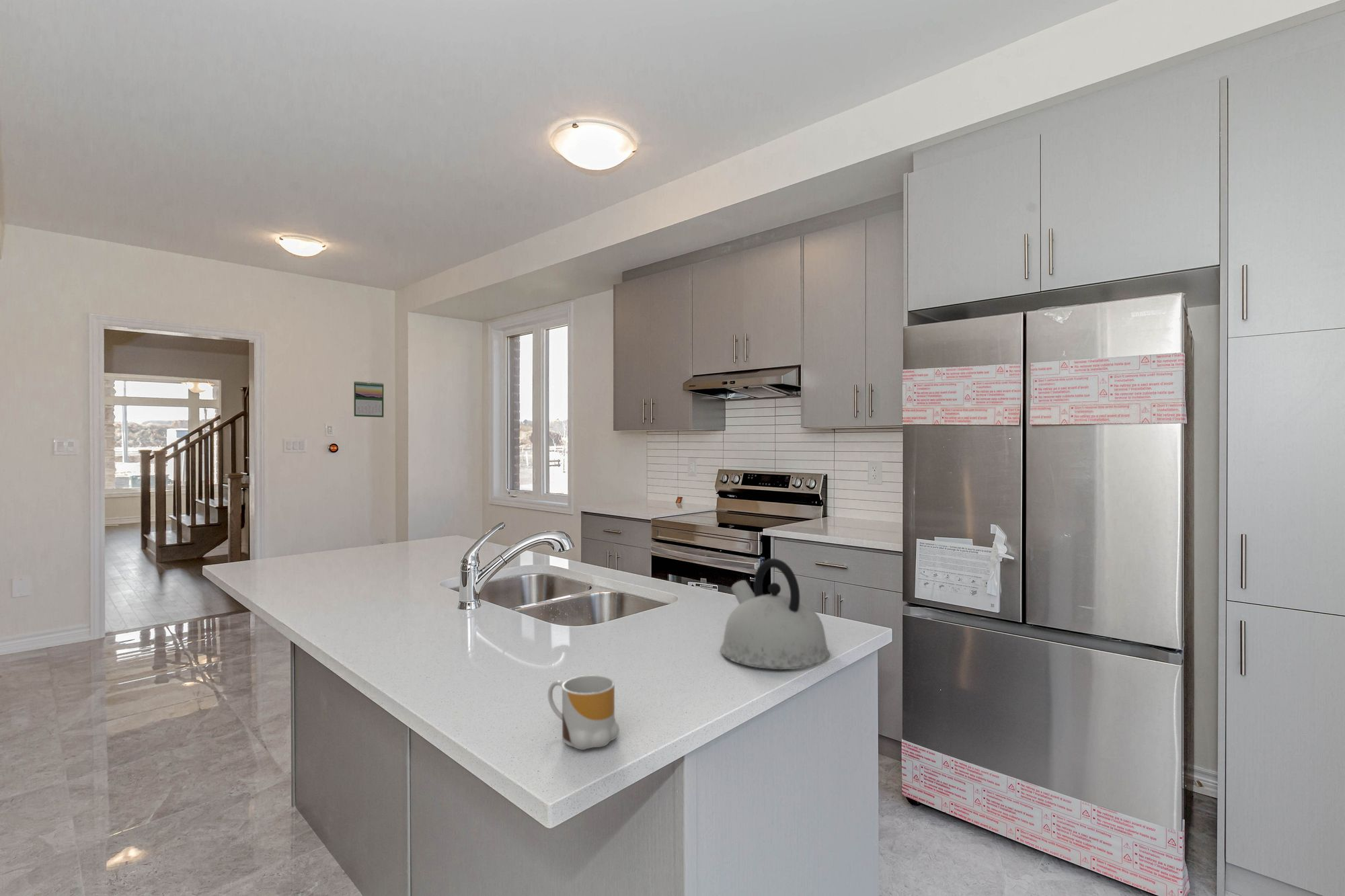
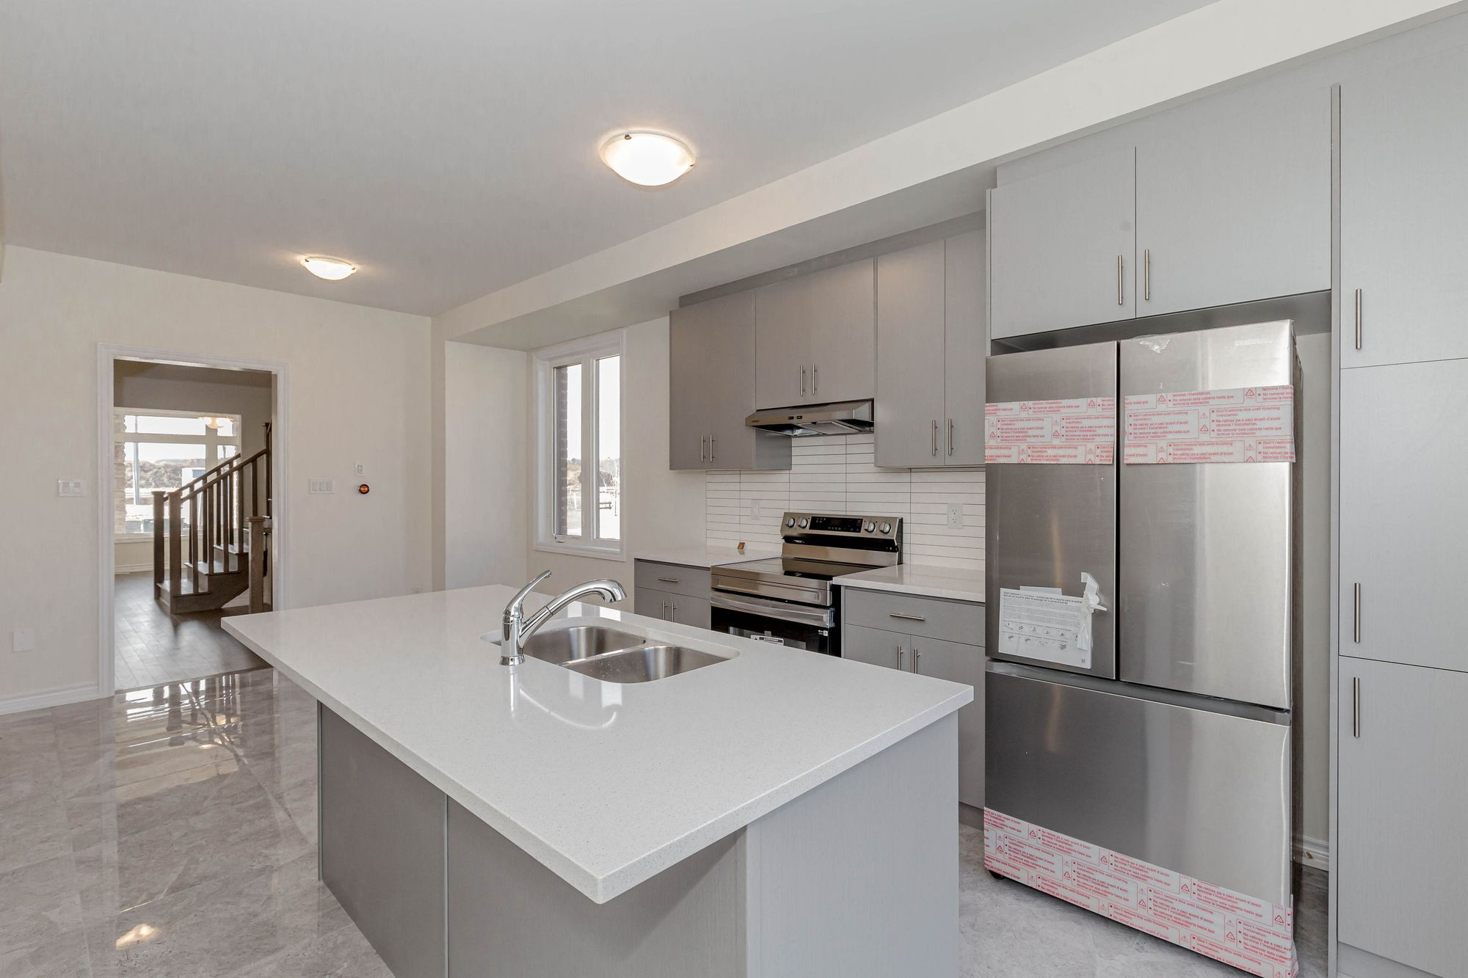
- mug (580, 709)
- kettle (771, 604)
- calendar (369, 399)
